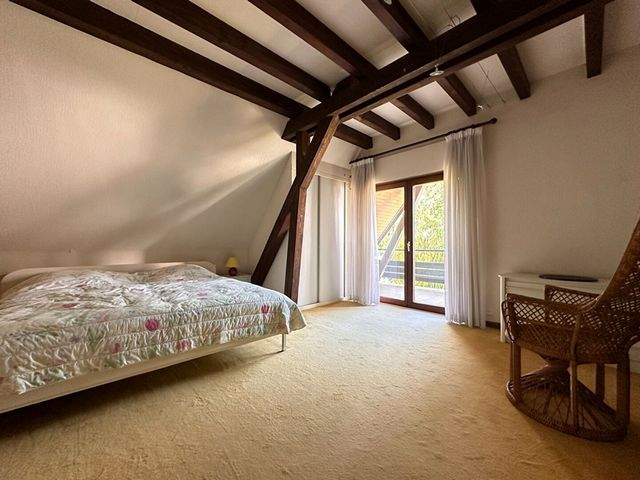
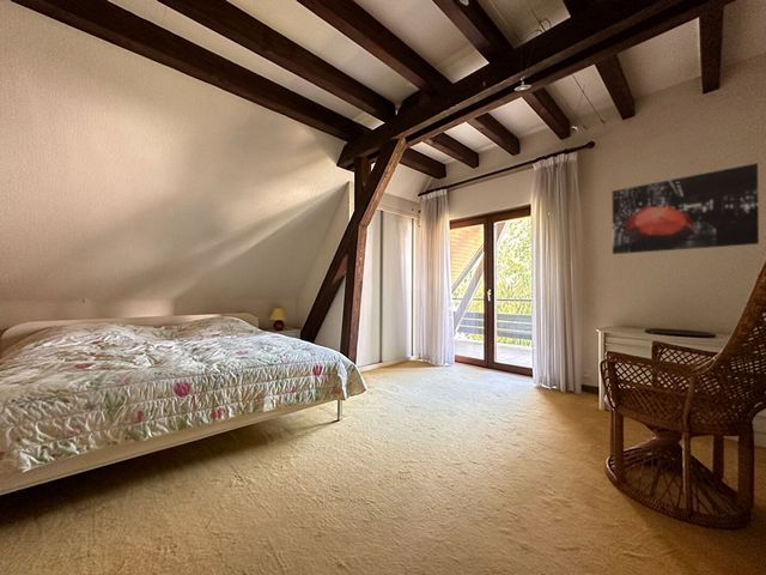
+ wall art (676, 213)
